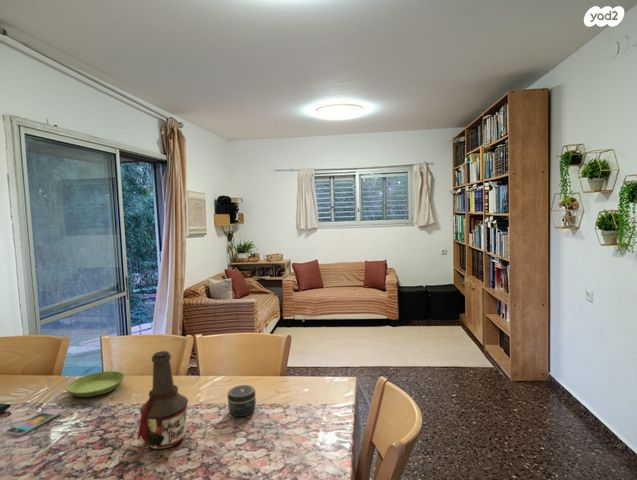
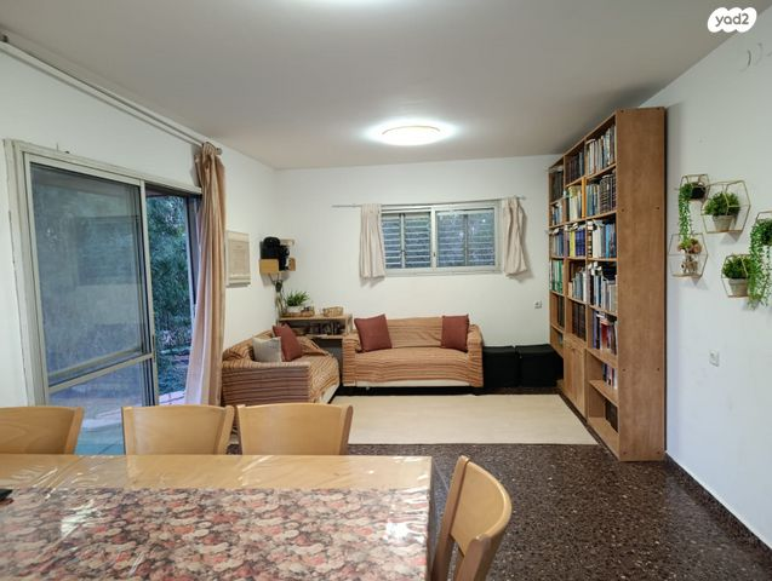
- bottle (161, 397)
- smartphone (35, 421)
- saucer (97, 384)
- jar (241, 400)
